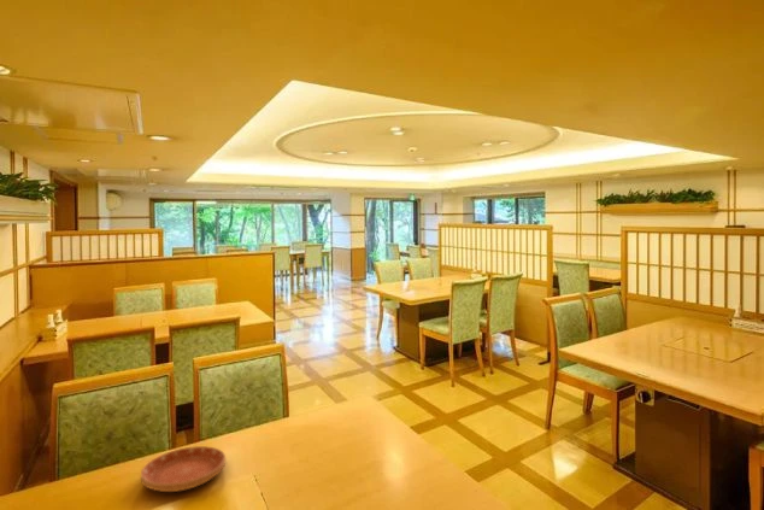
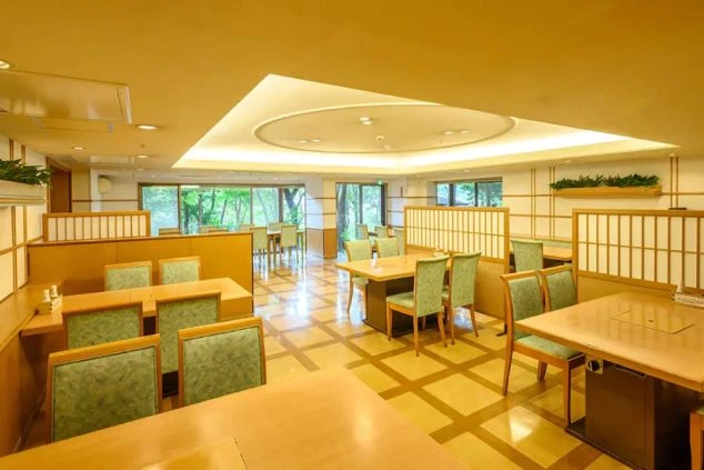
- saucer (184, 469)
